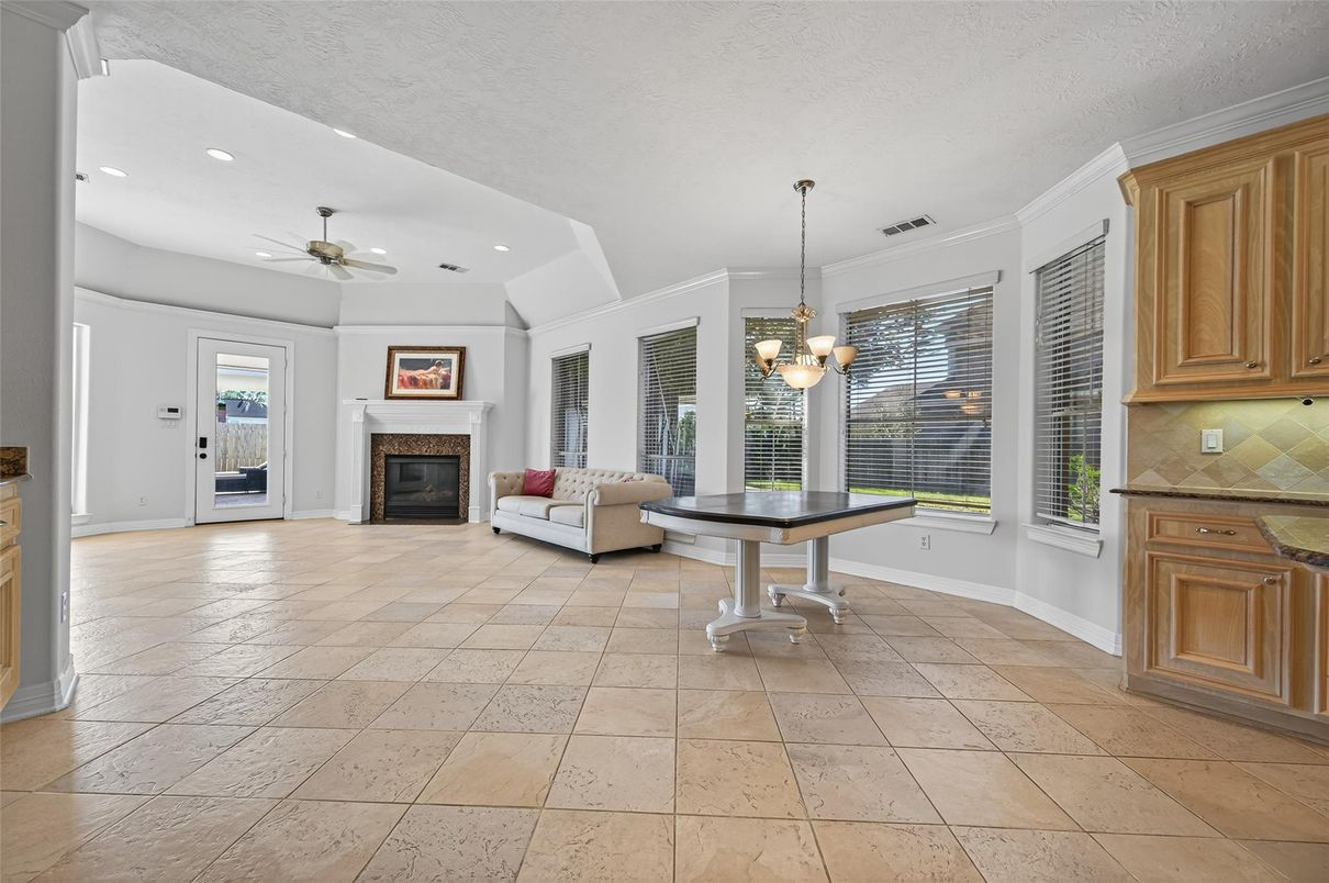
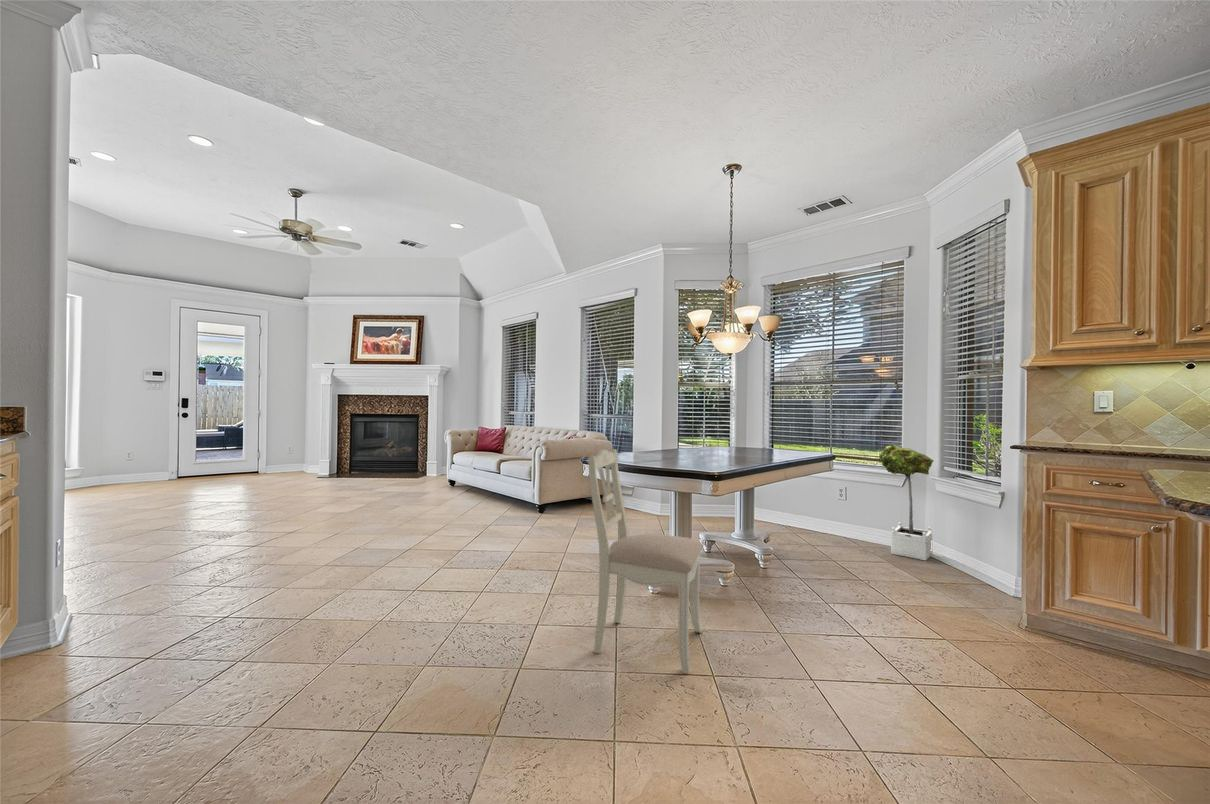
+ potted tree (909, 498)
+ dining chair (649, 547)
